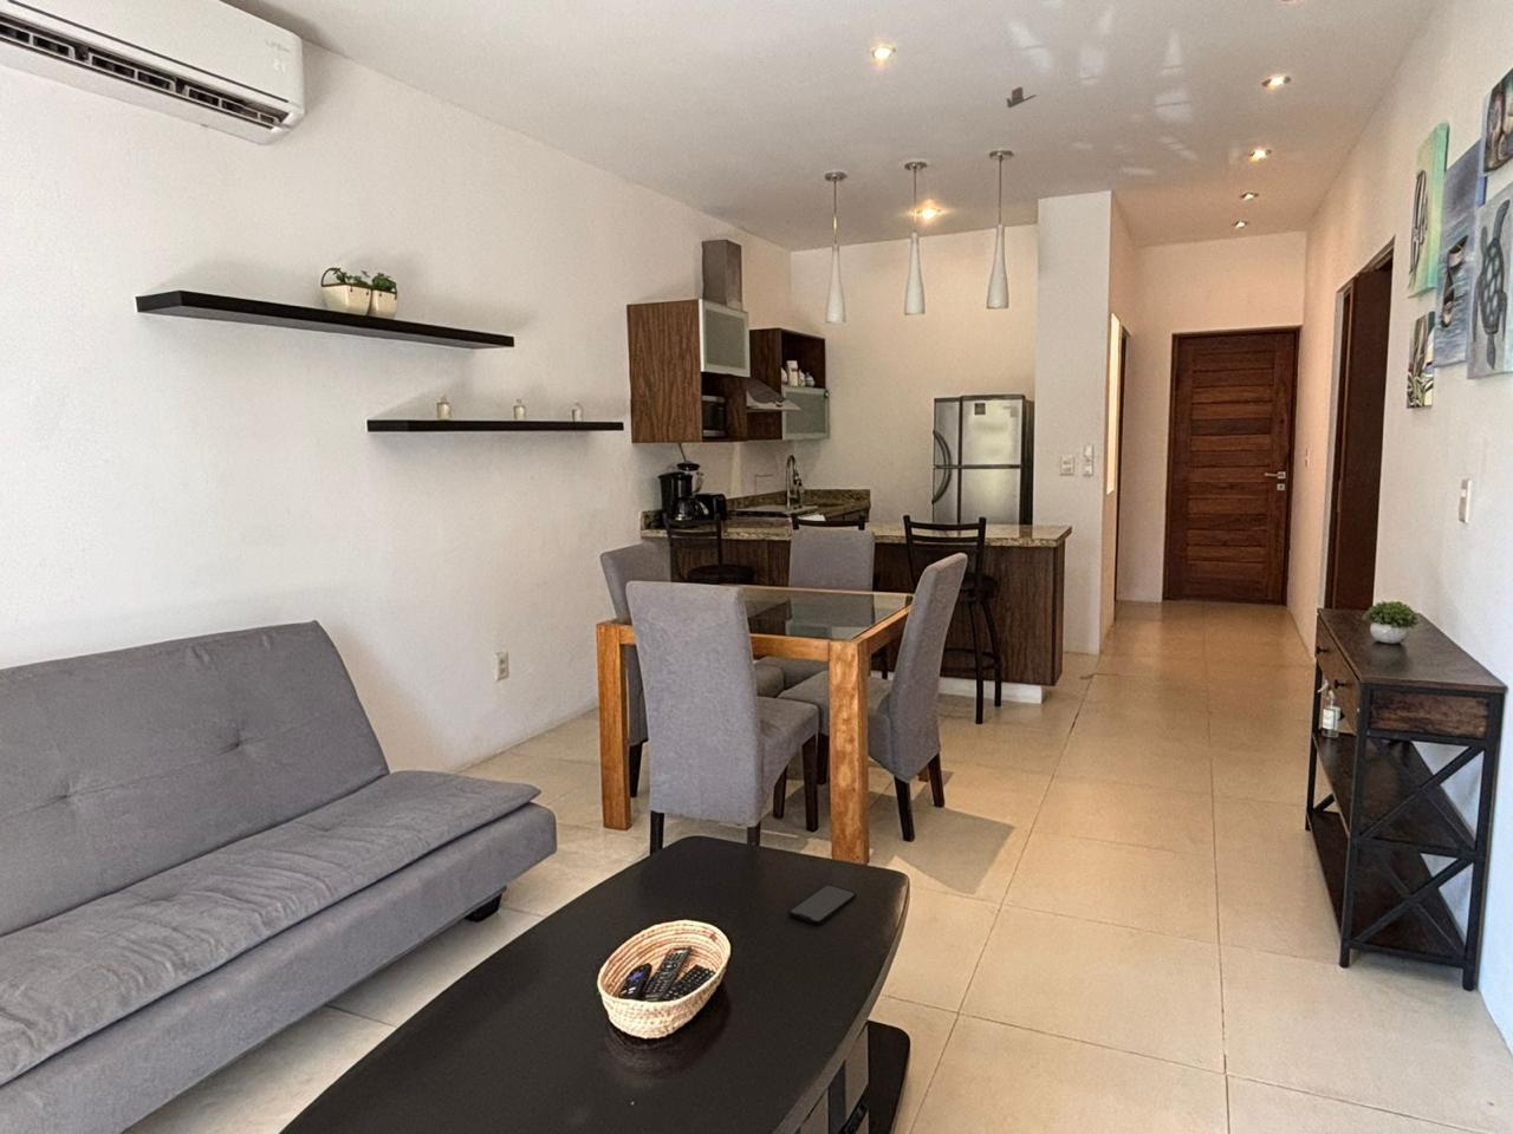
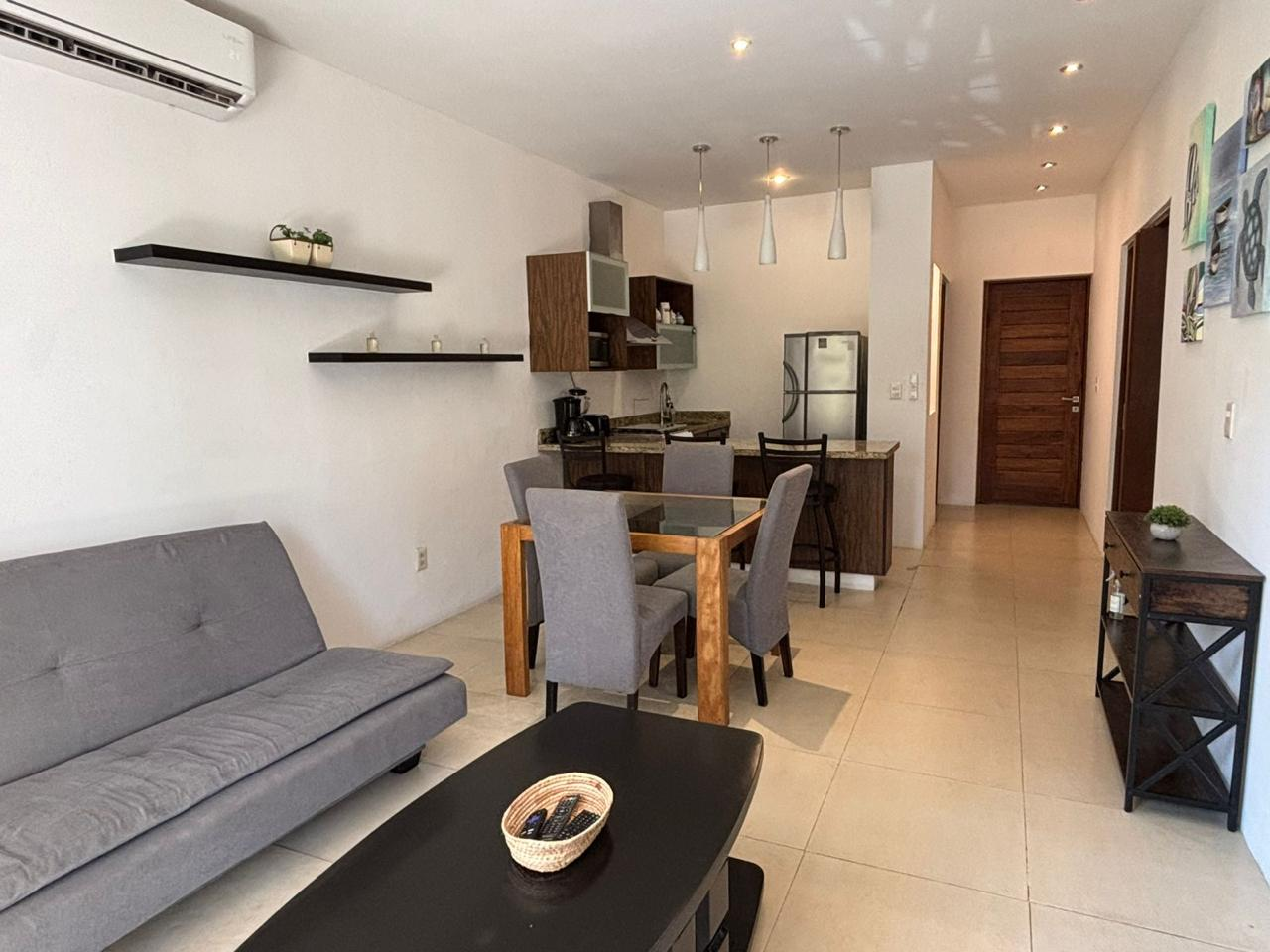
- smartphone (823, 904)
- tape dispenser (1021, 94)
